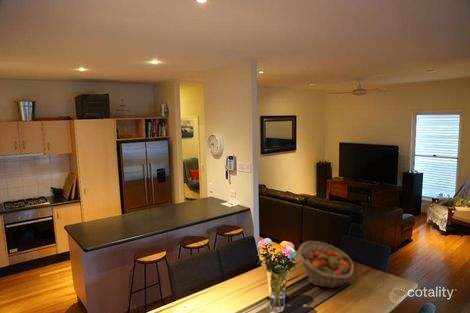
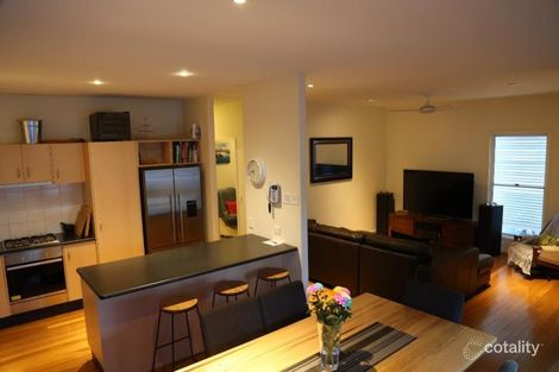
- fruit basket (325, 263)
